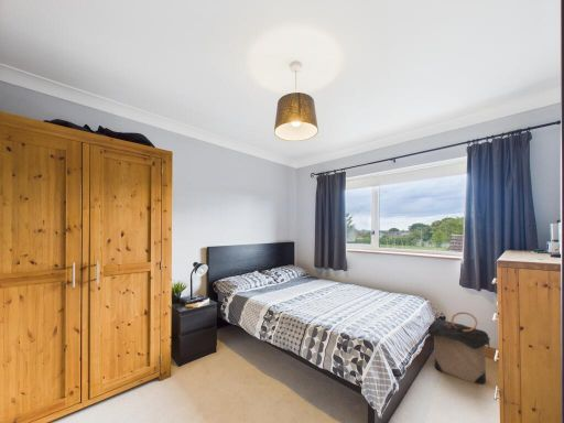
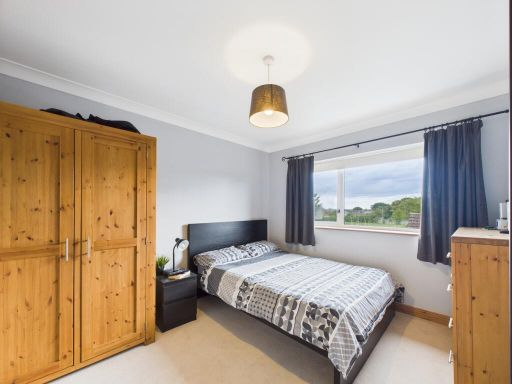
- laundry hamper (456, 343)
